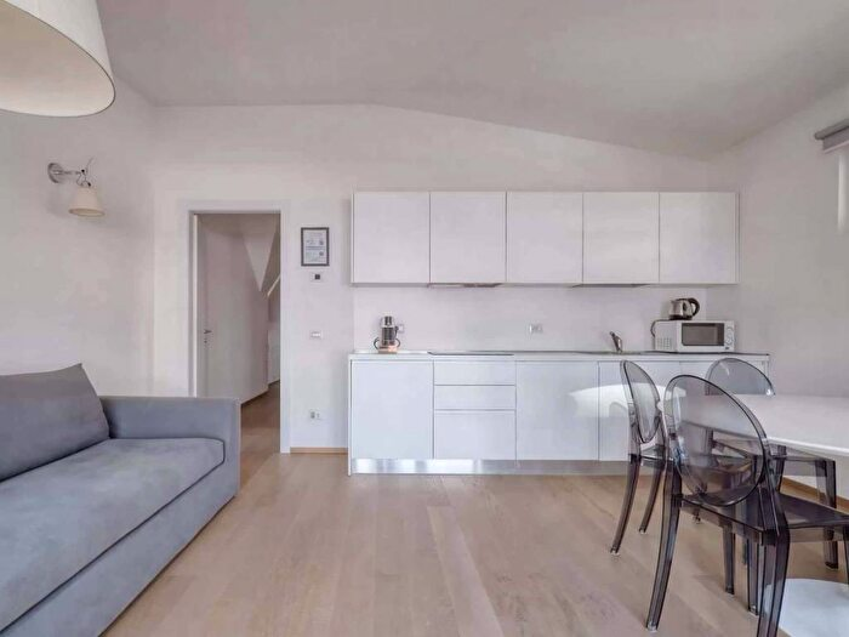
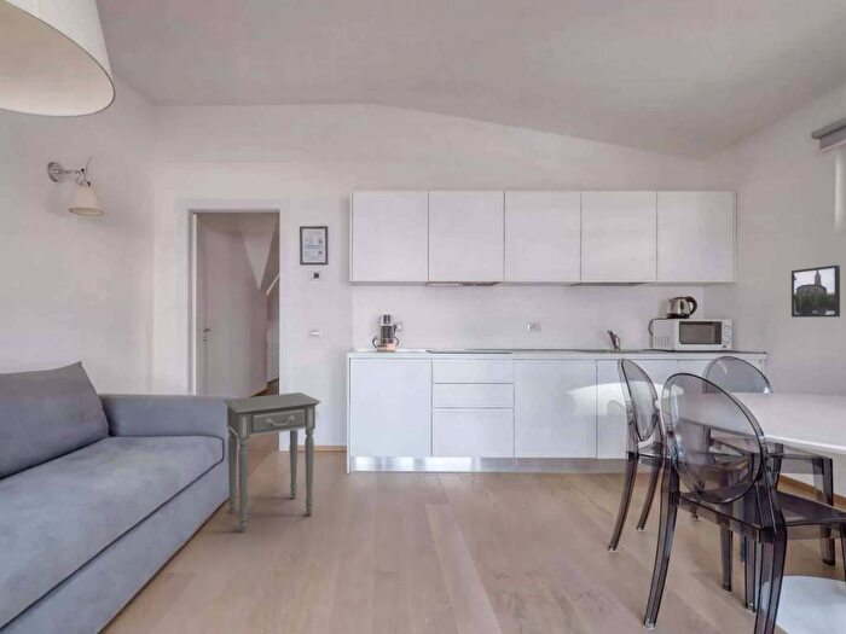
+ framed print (813, 292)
+ side table (290, 456)
